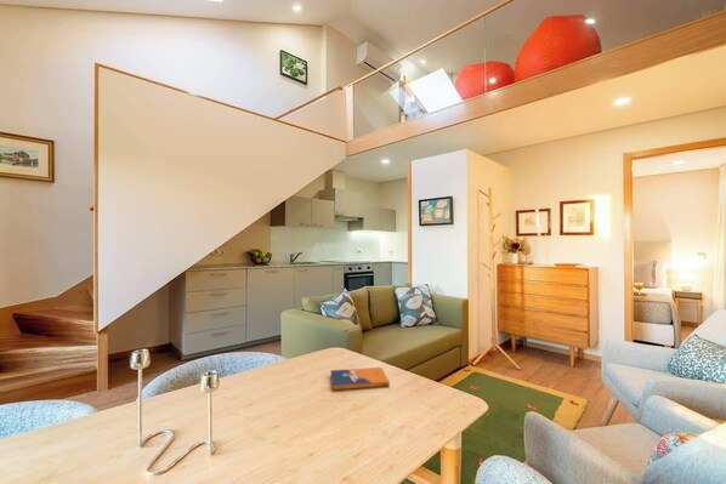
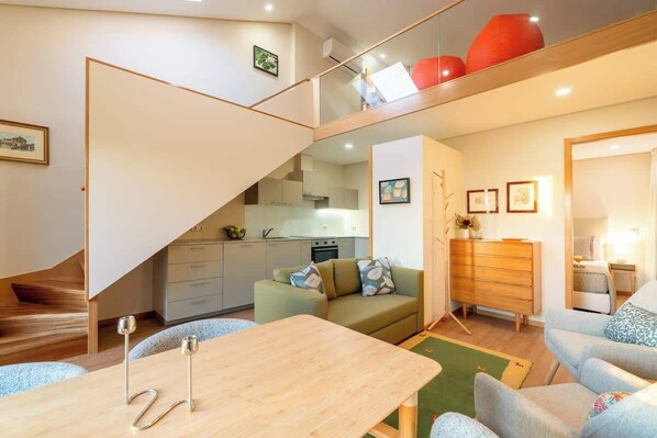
- notebook (358, 377)
